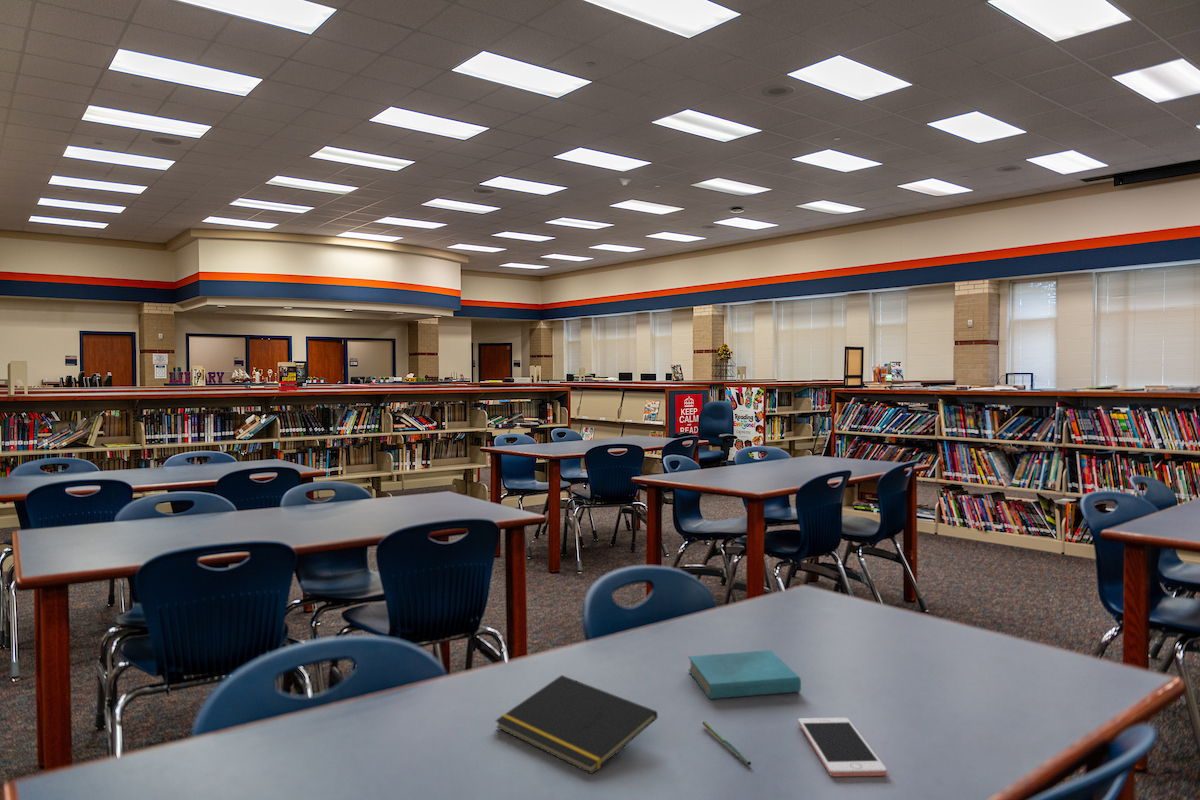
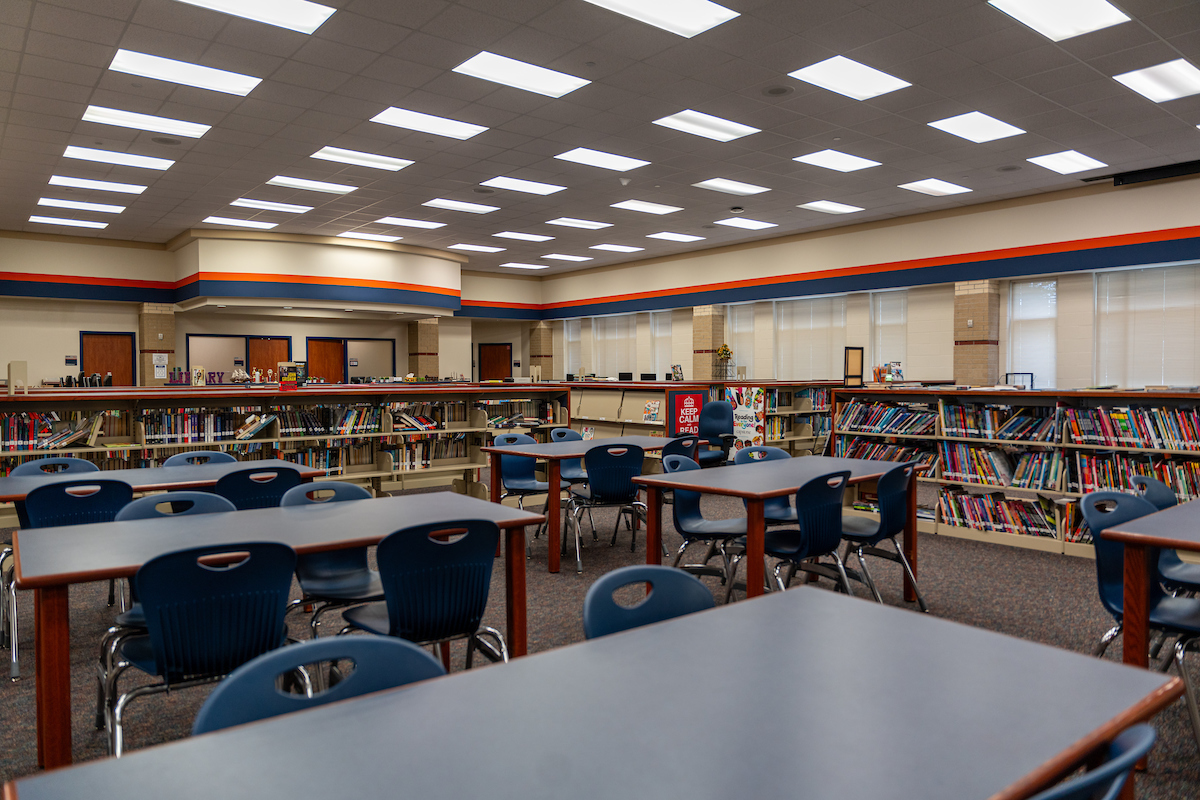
- pen (725, 742)
- cell phone (839, 745)
- book (742, 673)
- notepad (575, 719)
